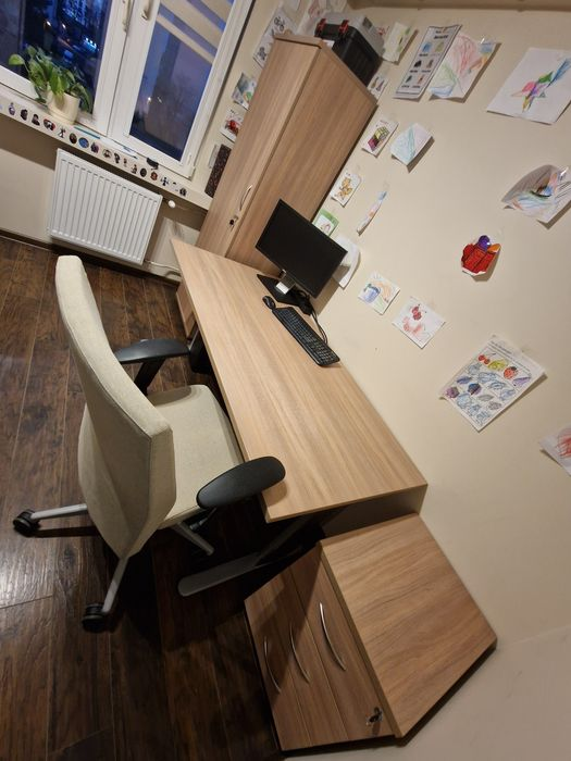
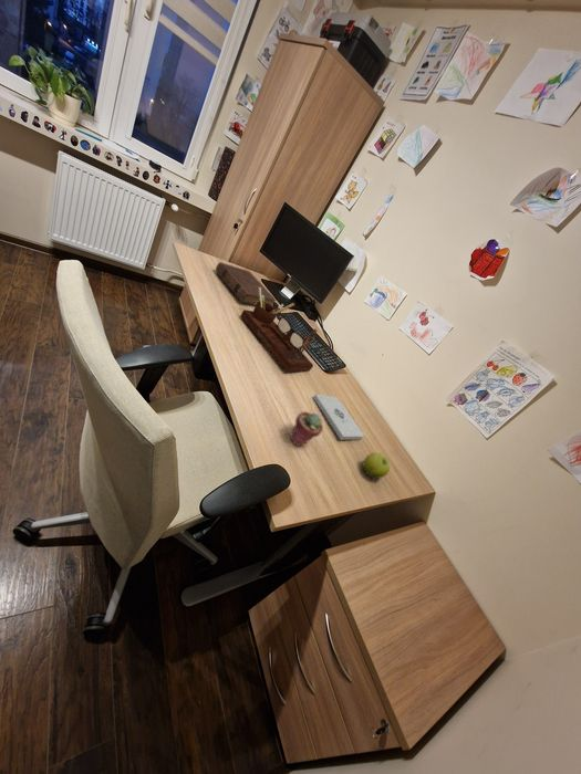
+ fruit (376, 464)
+ desk organizer (282, 324)
+ notepad (339, 416)
+ potted succulent (307, 427)
+ book (246, 285)
